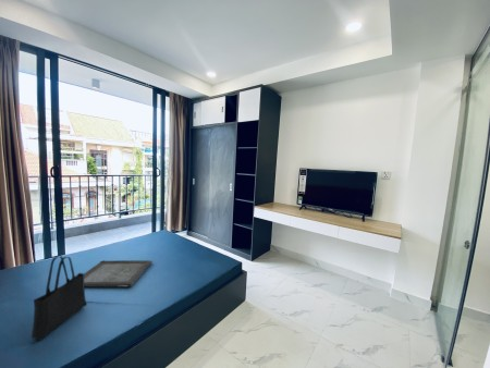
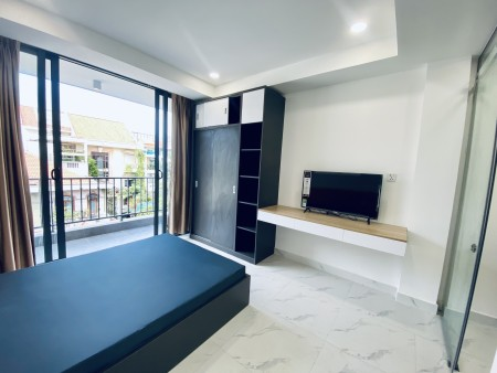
- serving tray (115, 271)
- tote bag (61, 290)
